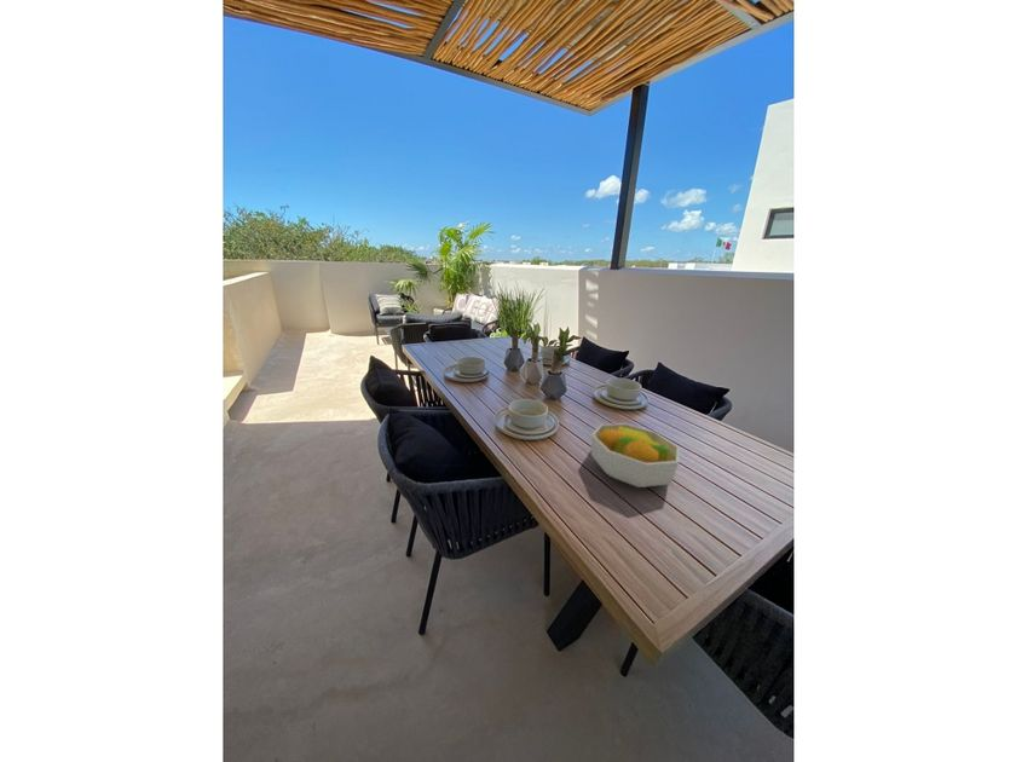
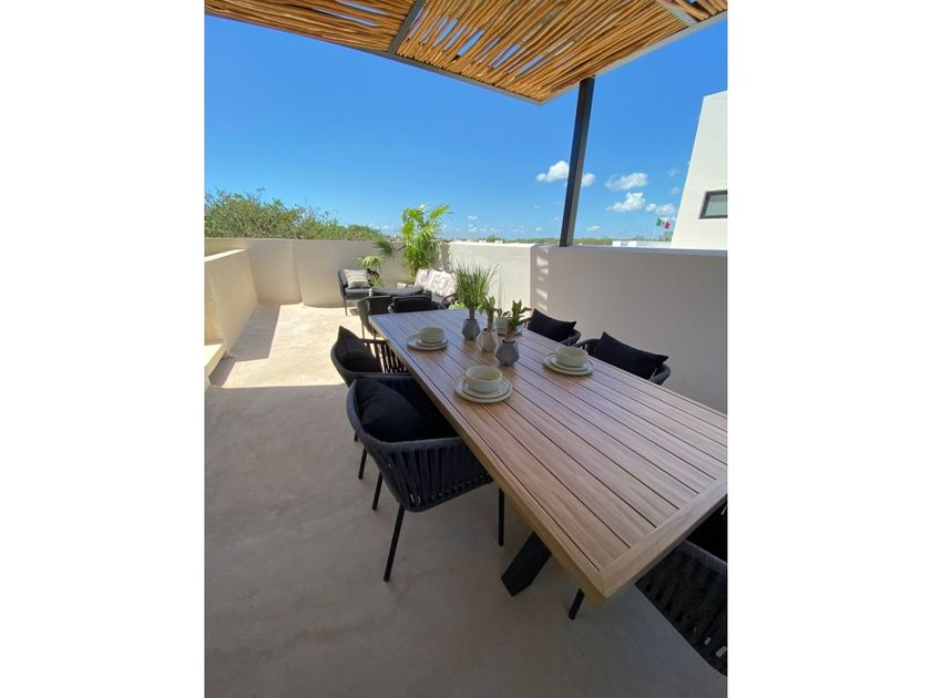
- fruit bowl (633, 448)
